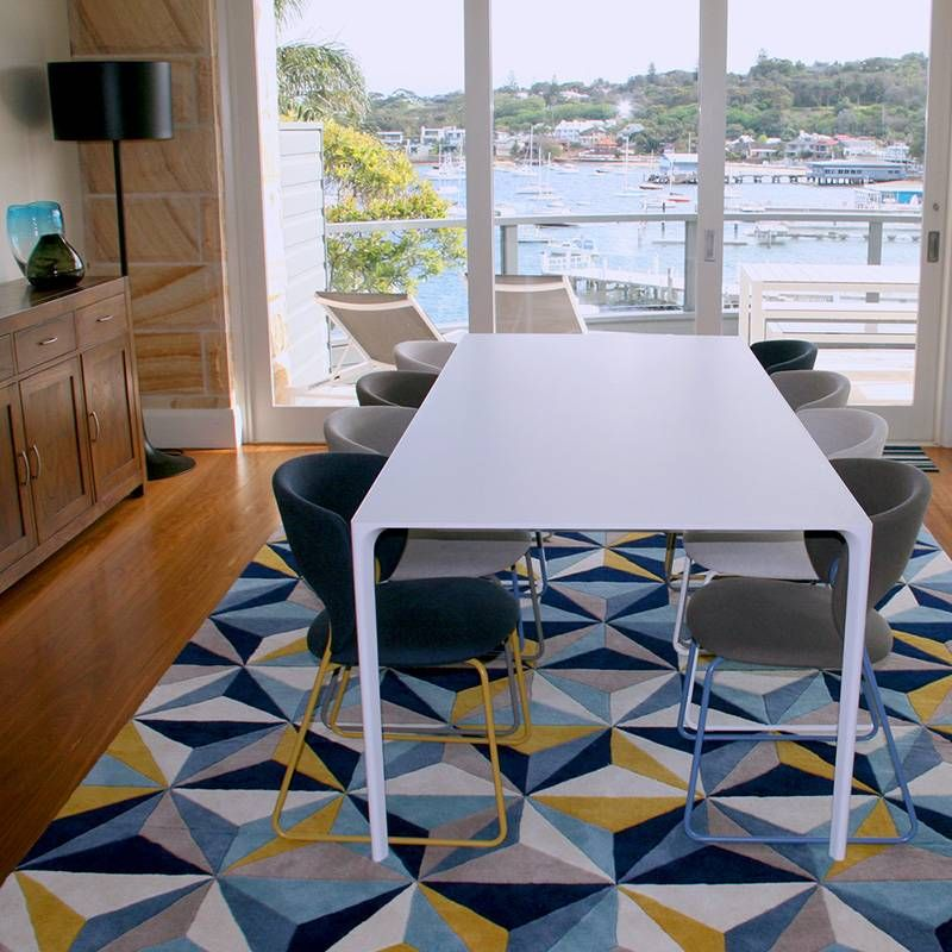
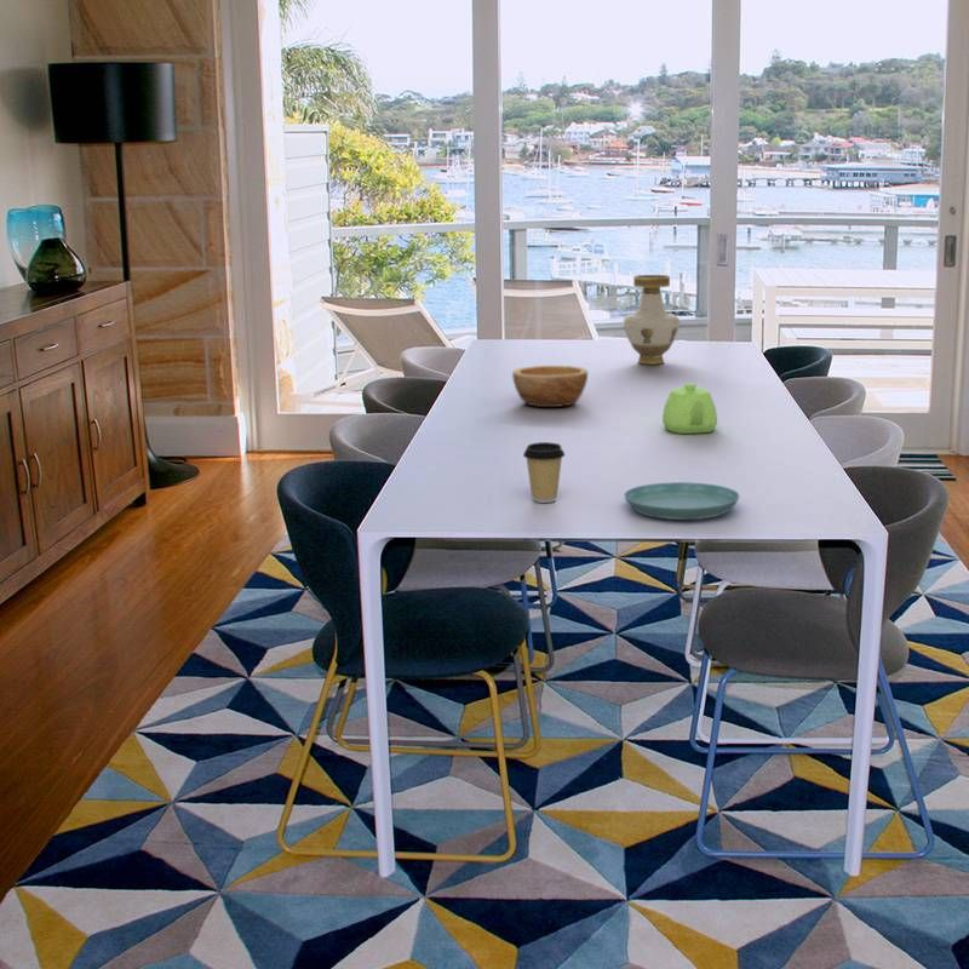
+ vase (650, 319)
+ coffee cup (544, 472)
+ teapot (689, 406)
+ bowl (550, 386)
+ saucer (681, 501)
